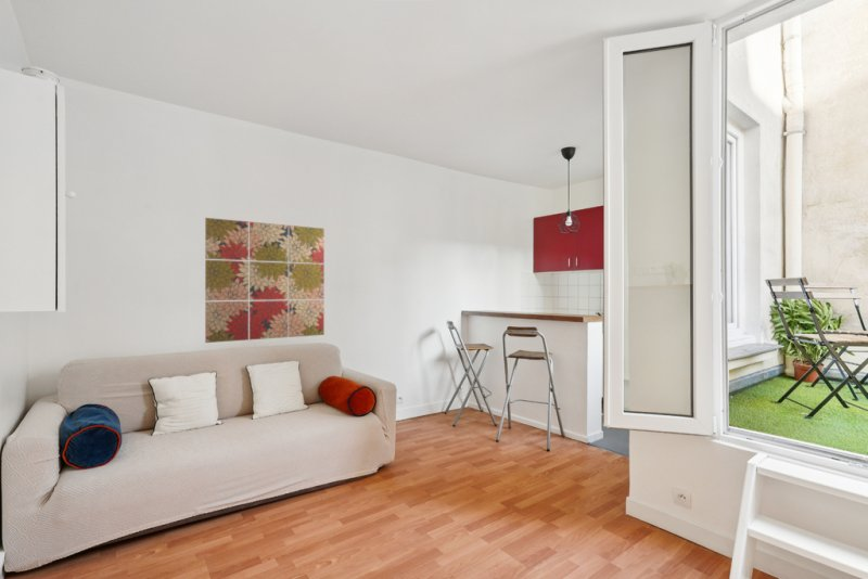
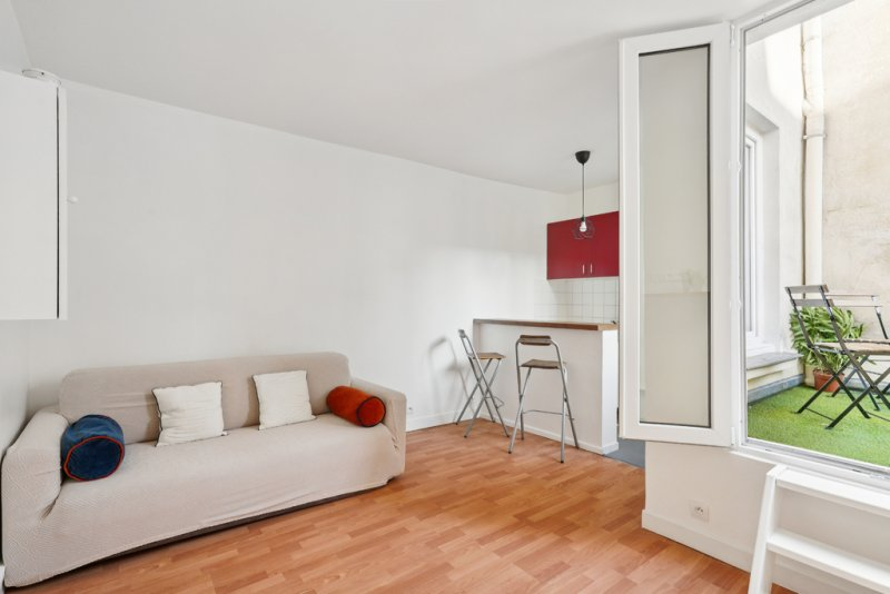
- wall art (269, 281)
